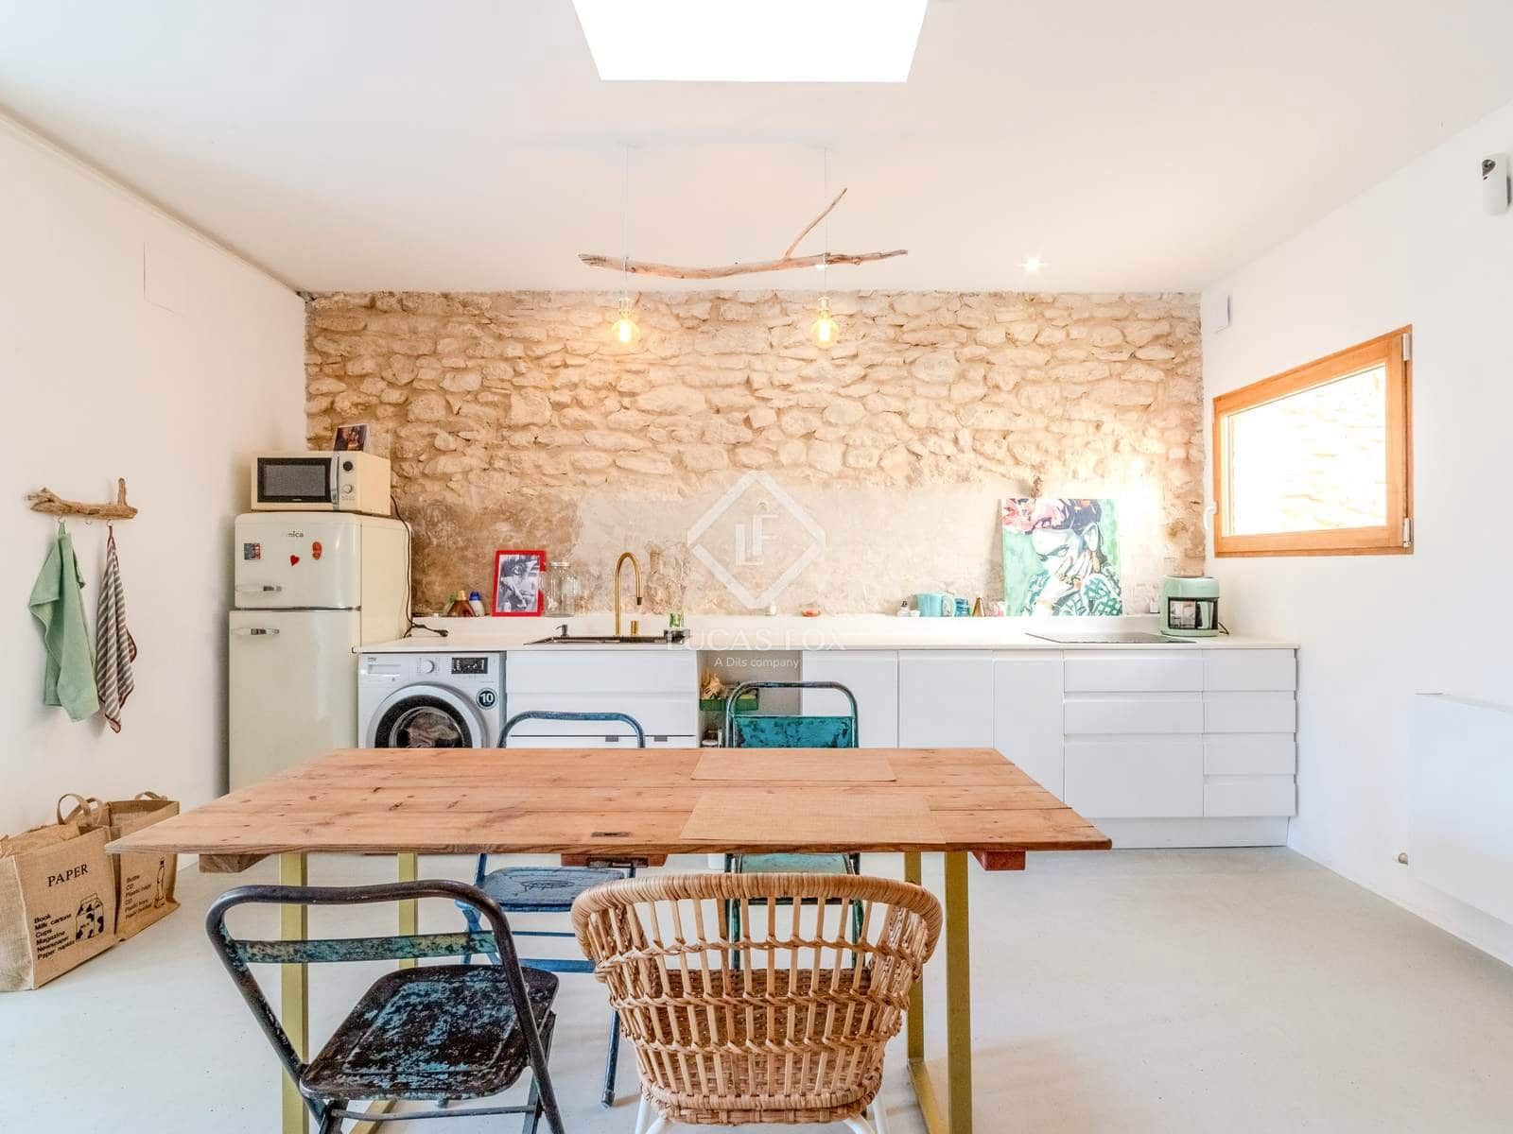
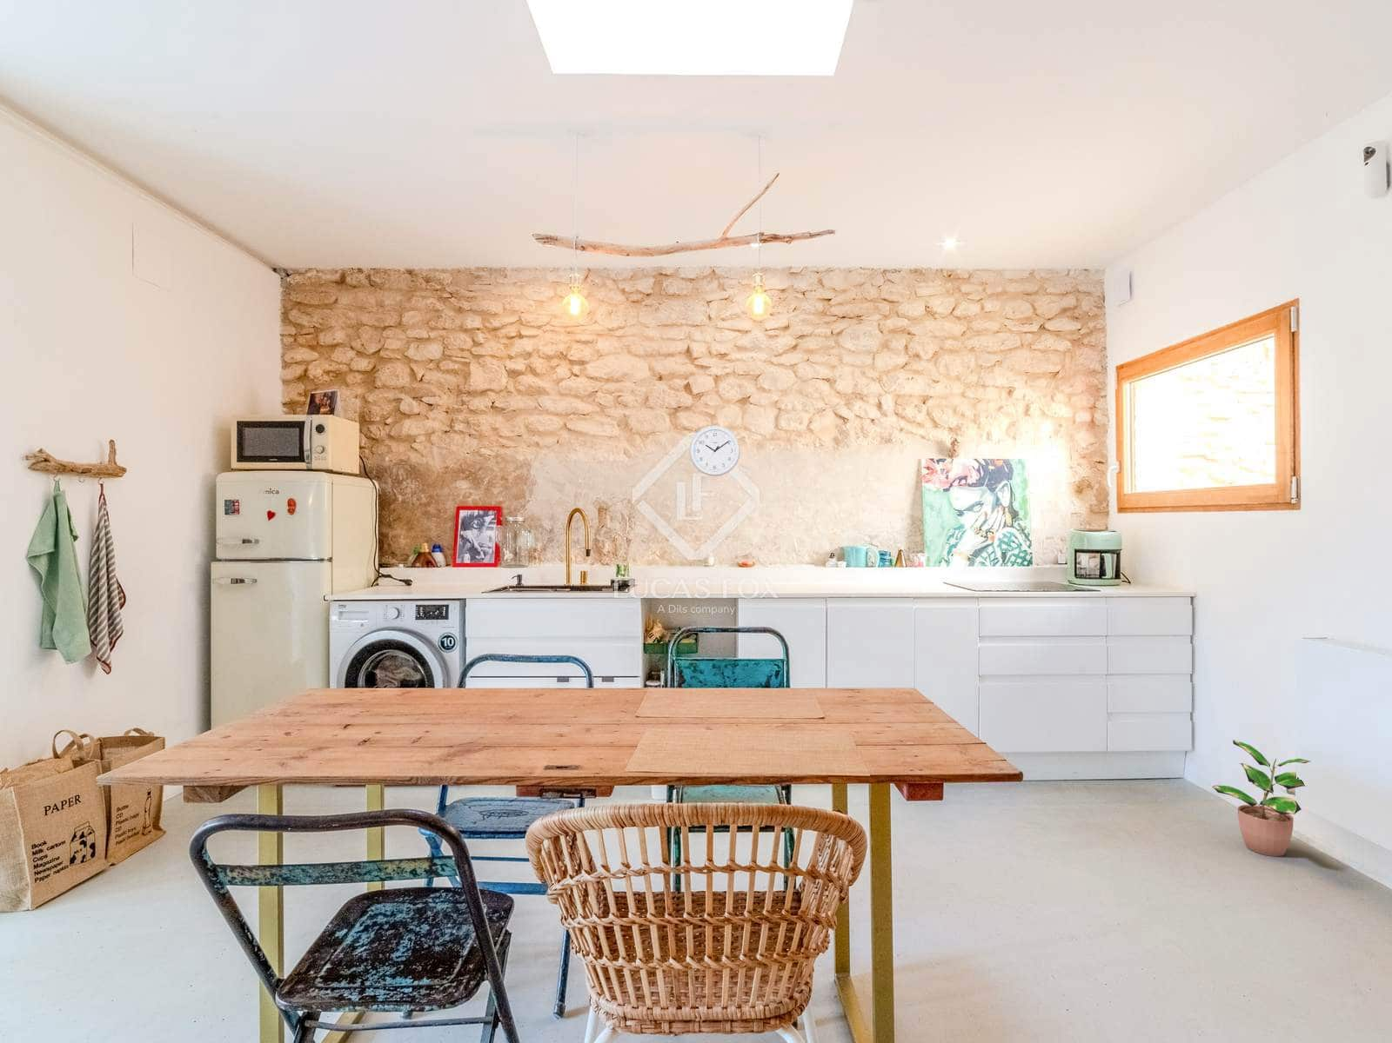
+ potted plant (1269, 799)
+ wall clock (715, 450)
